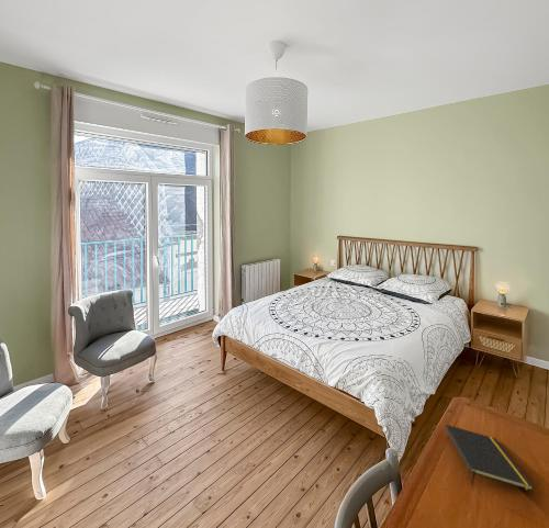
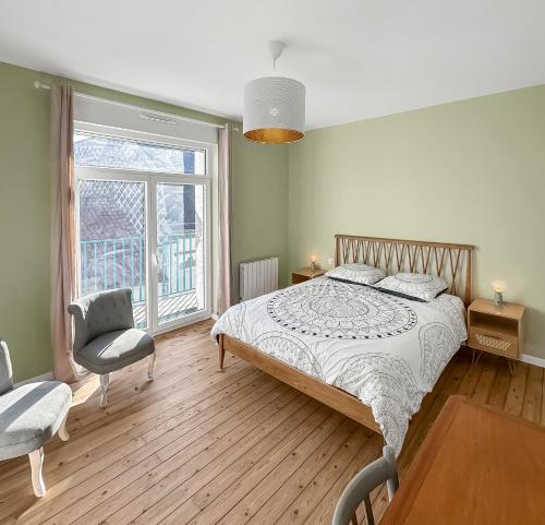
- notepad (483, 453)
